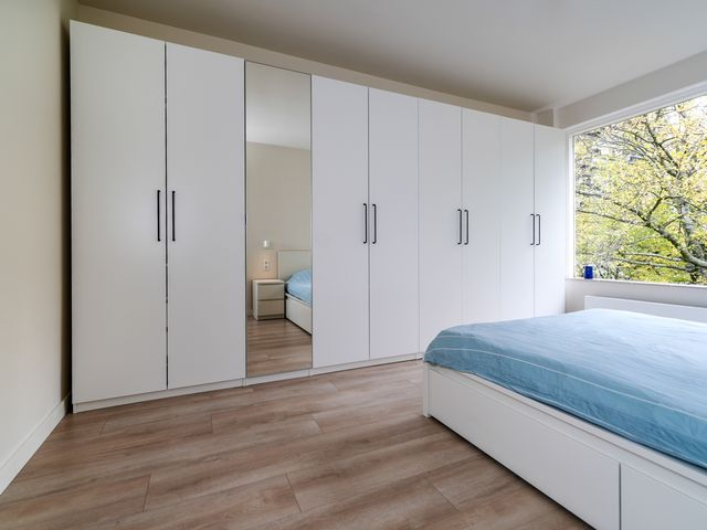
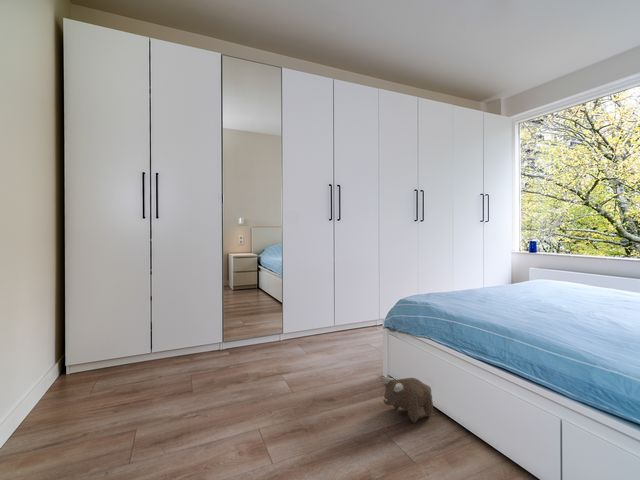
+ plush toy (407, 395)
